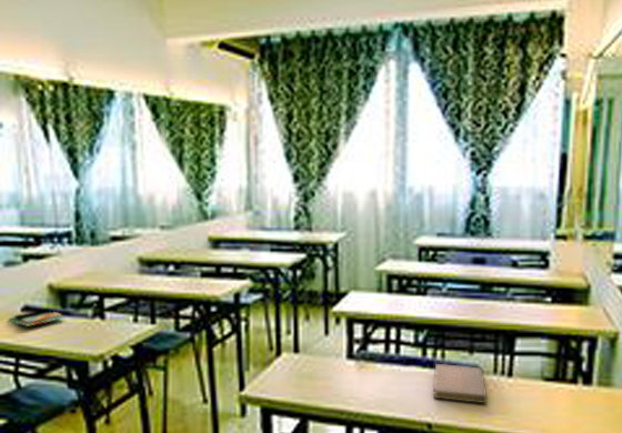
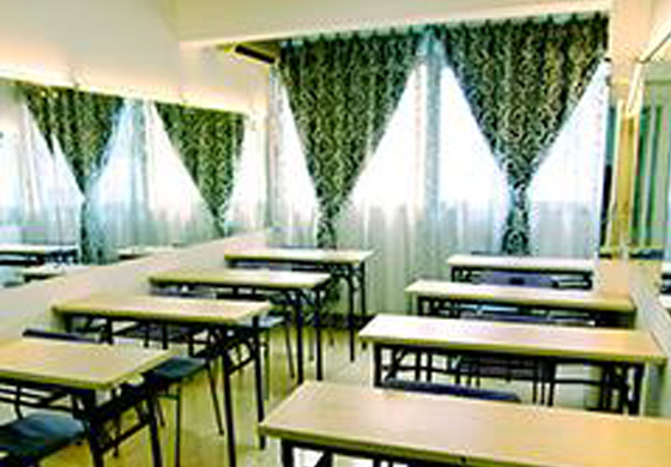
- notebook (459, 382)
- book (36, 316)
